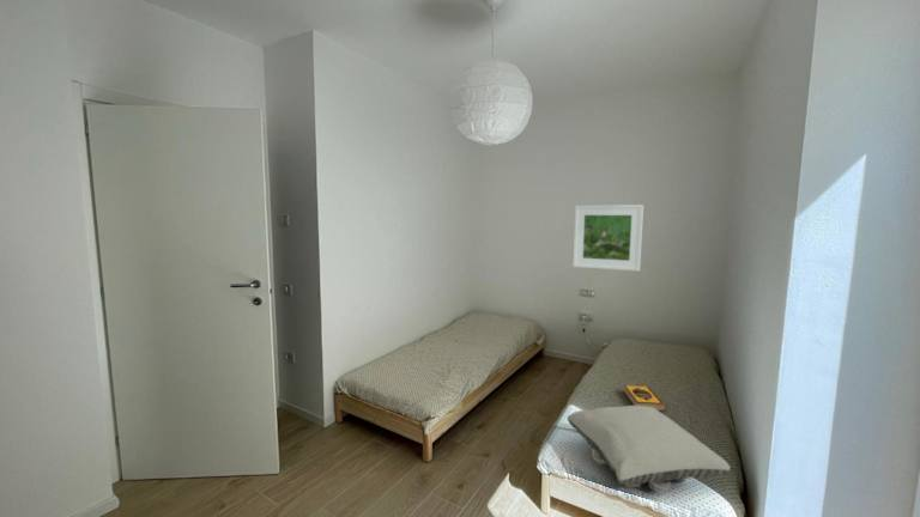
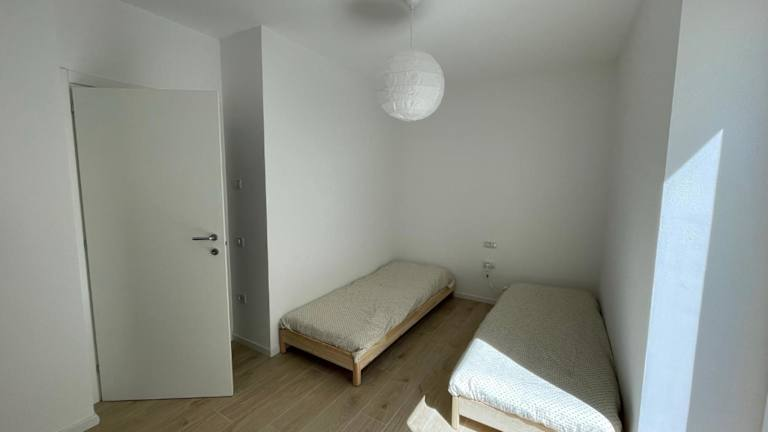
- pillow (638, 442)
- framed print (606, 237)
- hardback book (643, 397)
